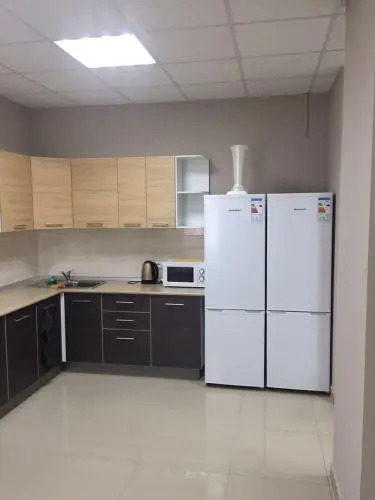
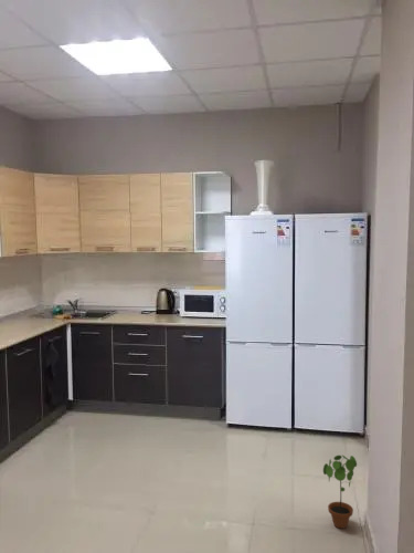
+ potted plant (340, 490)
